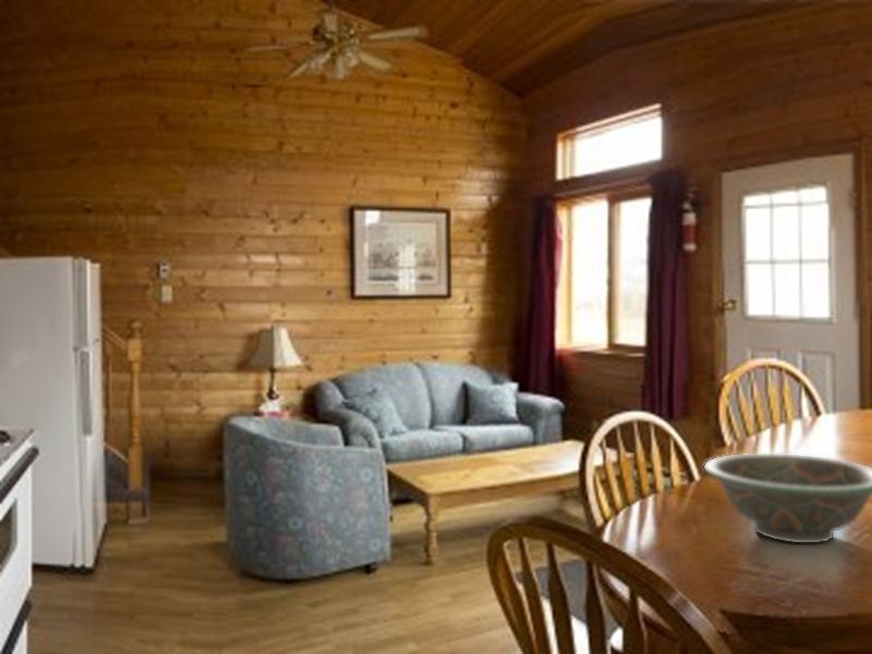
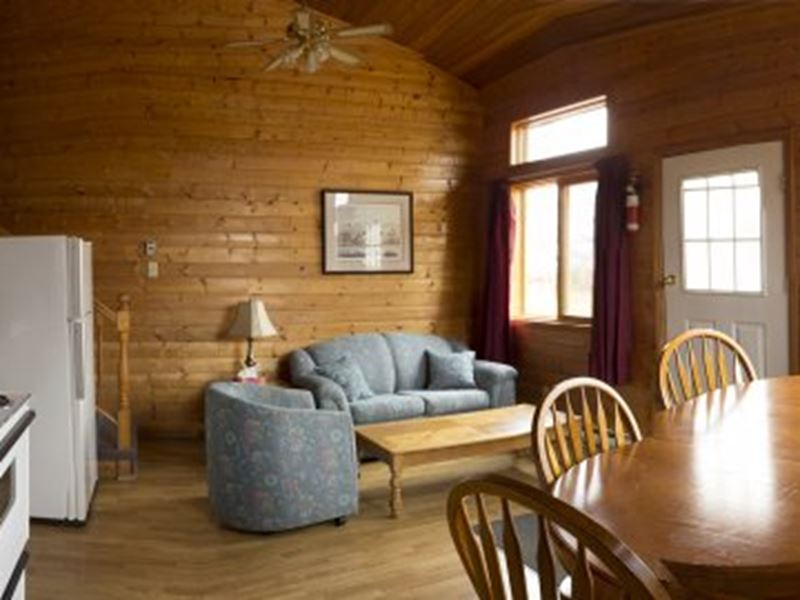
- decorative bowl (792, 500)
